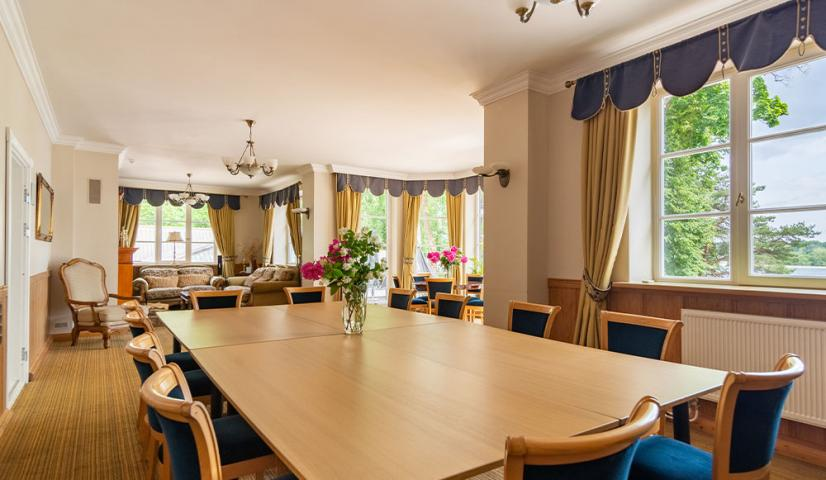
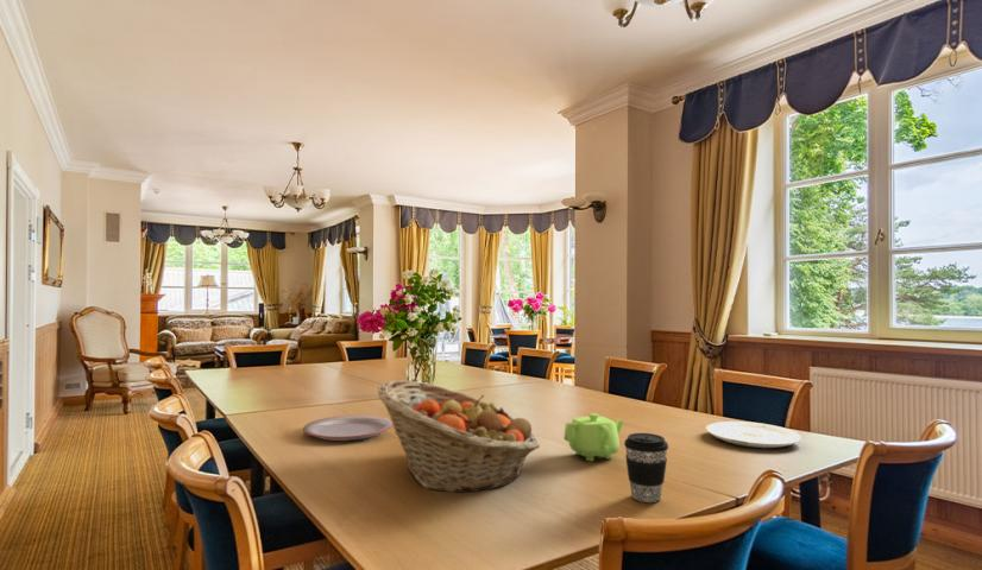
+ coffee cup (646, 467)
+ teapot (592, 433)
+ fruit basket (457, 426)
+ plate (751, 435)
+ plate (348, 429)
